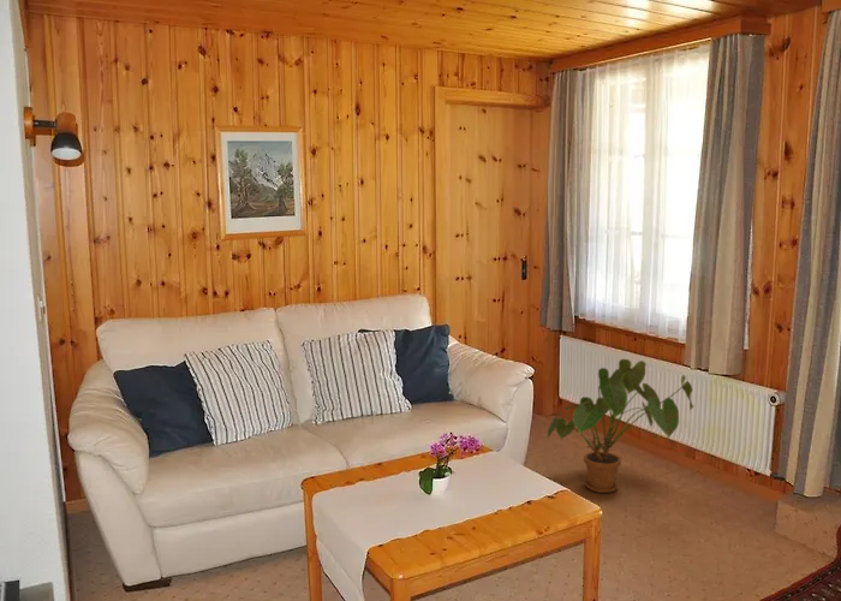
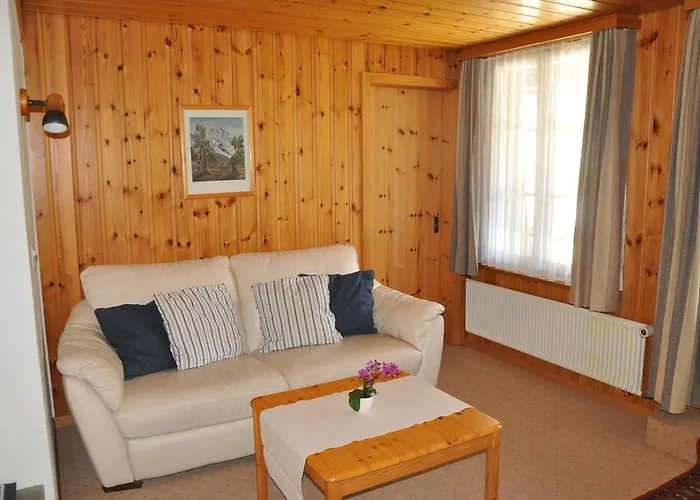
- house plant (622, 427)
